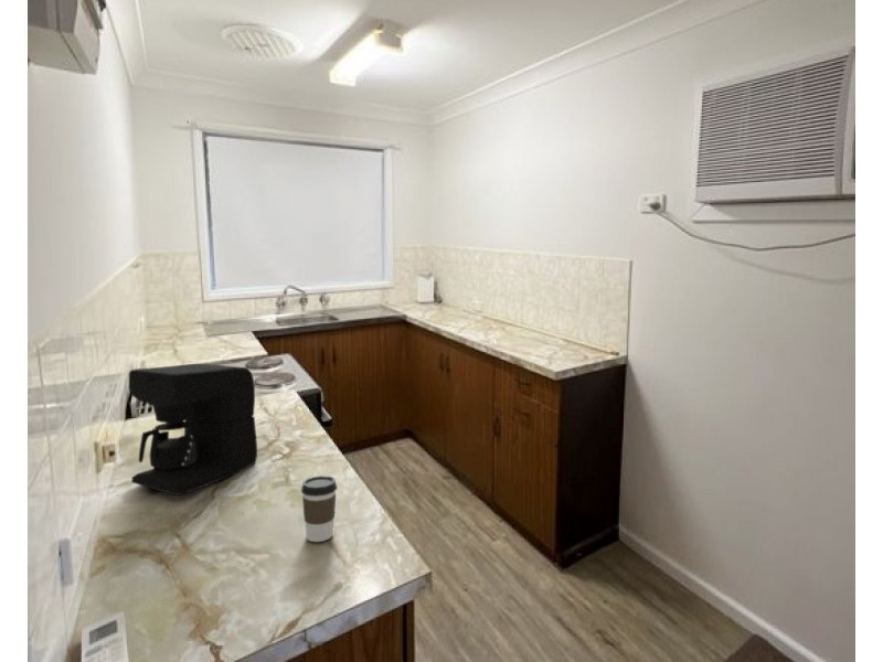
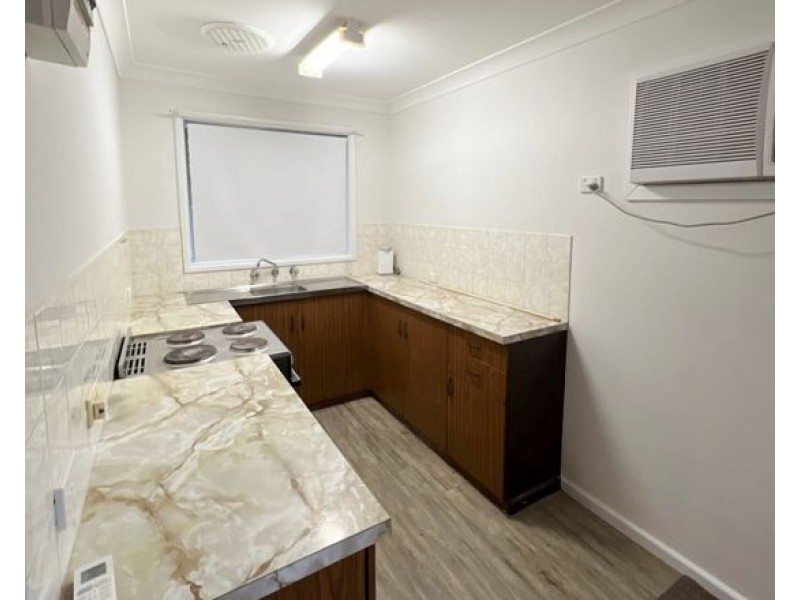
- coffee cup (319, 508)
- coffee maker (190, 421)
